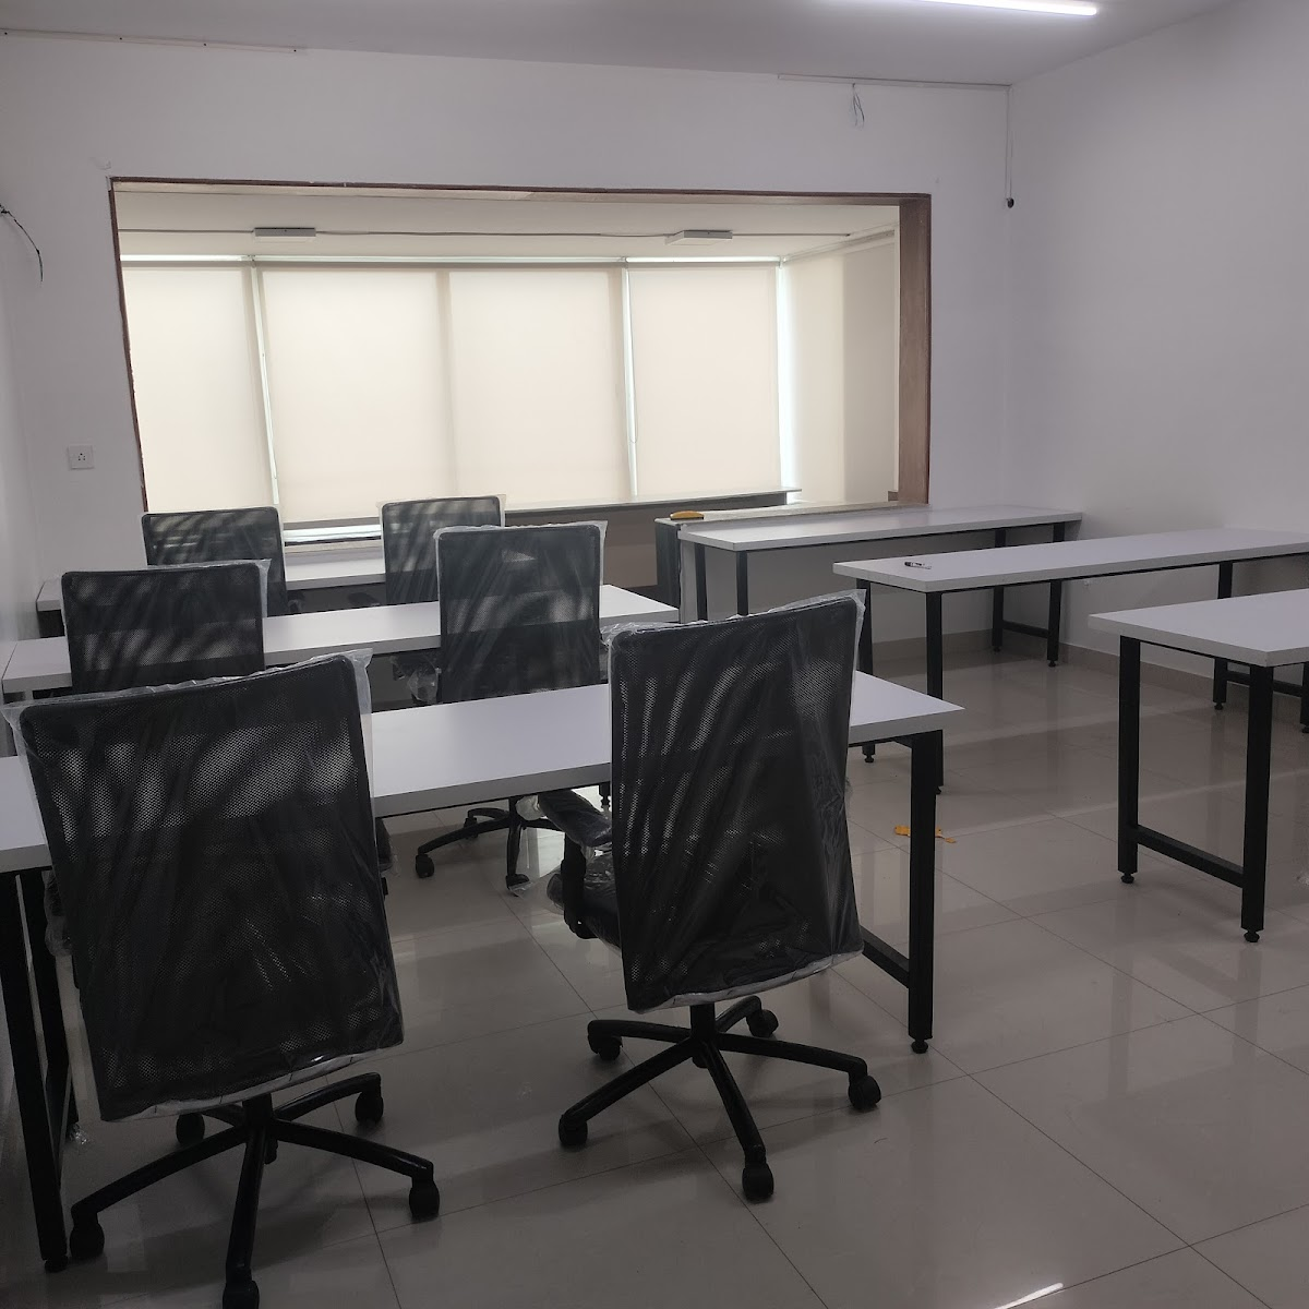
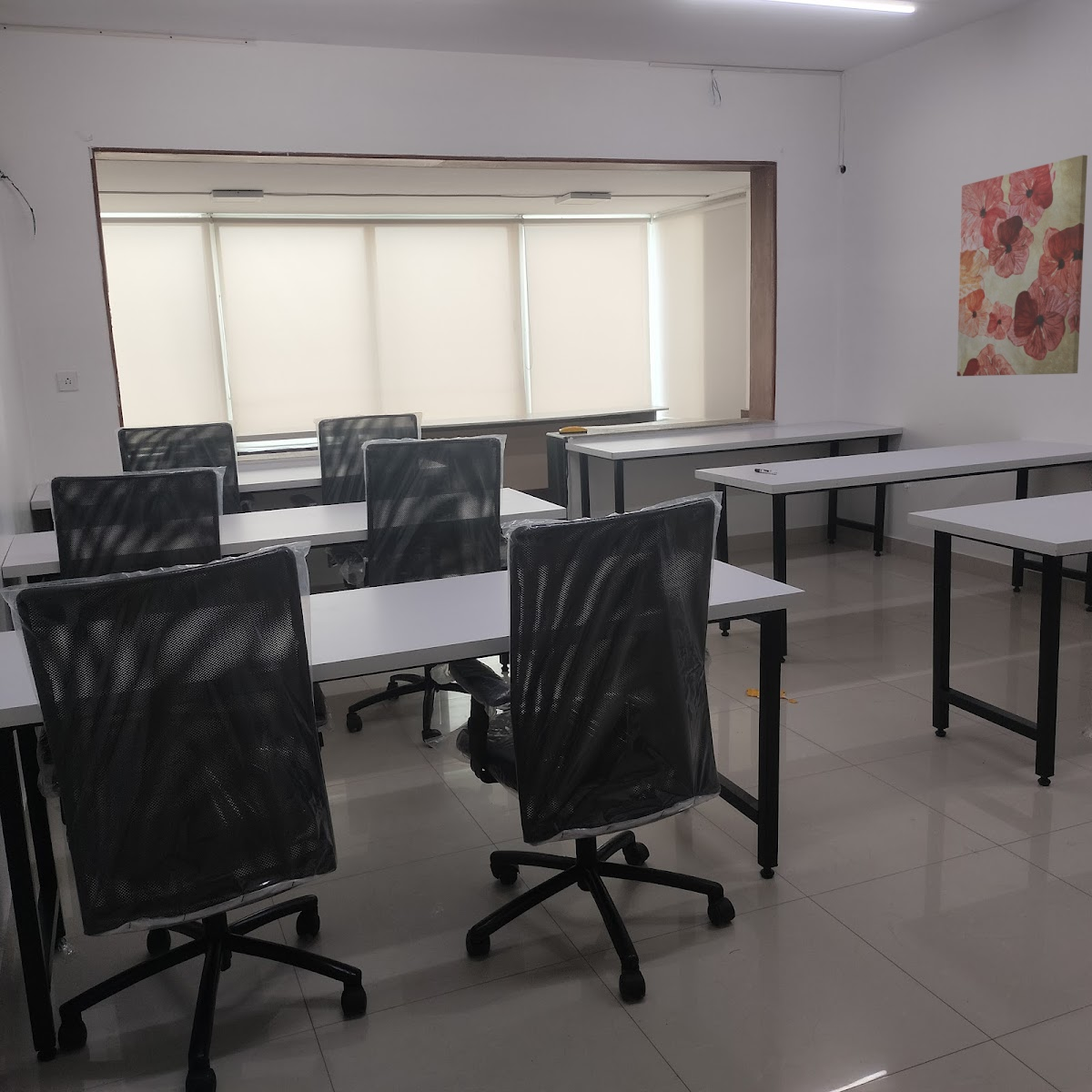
+ wall art (1016, 274)
